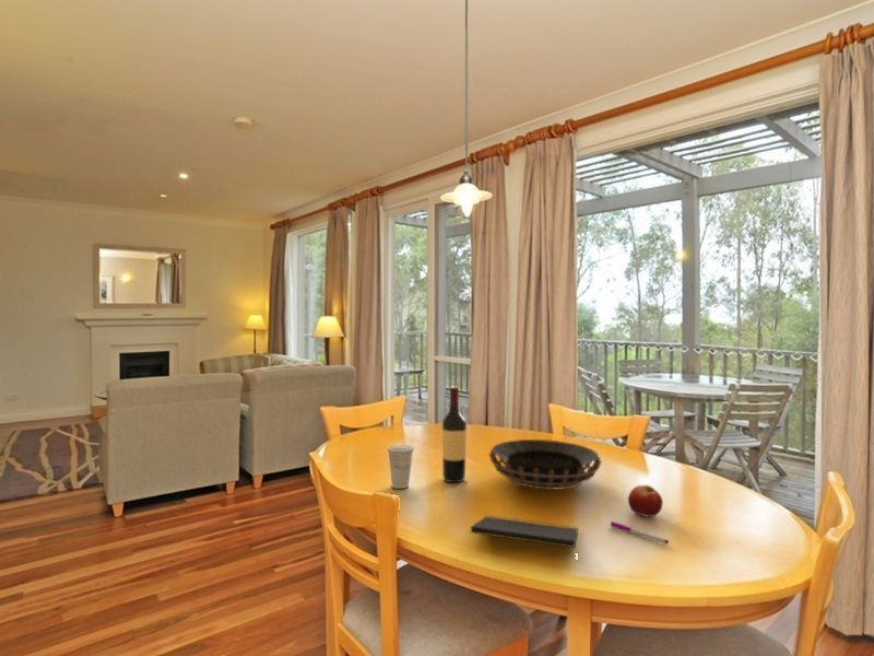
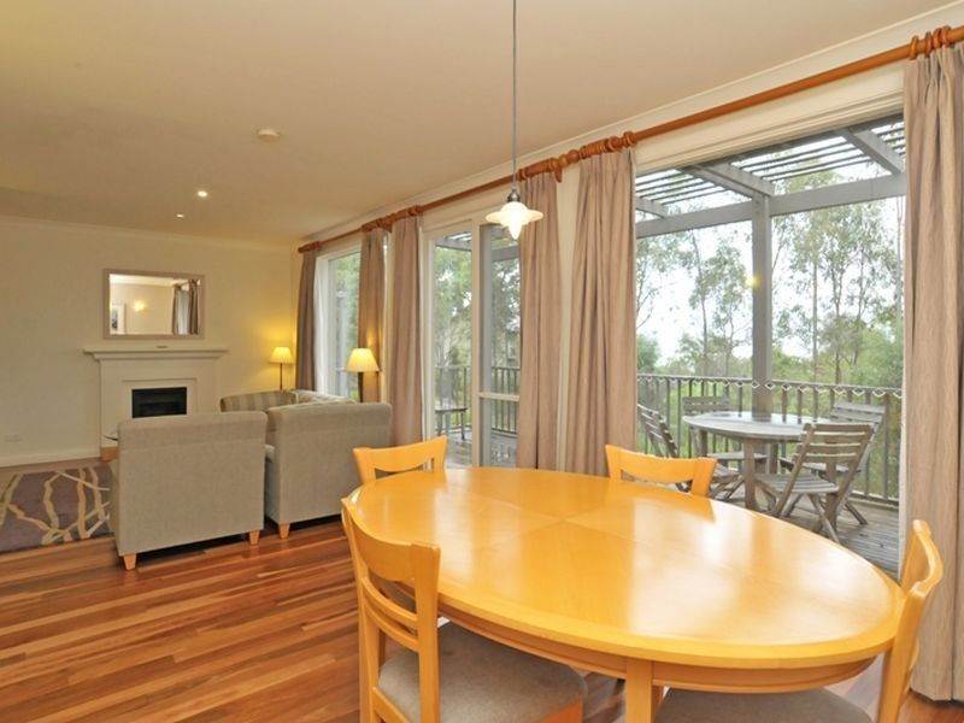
- notepad (525, 529)
- pen (638, 532)
- cup (400, 466)
- decorative bowl (543, 467)
- wine bottle (453, 433)
- fruit (645, 501)
